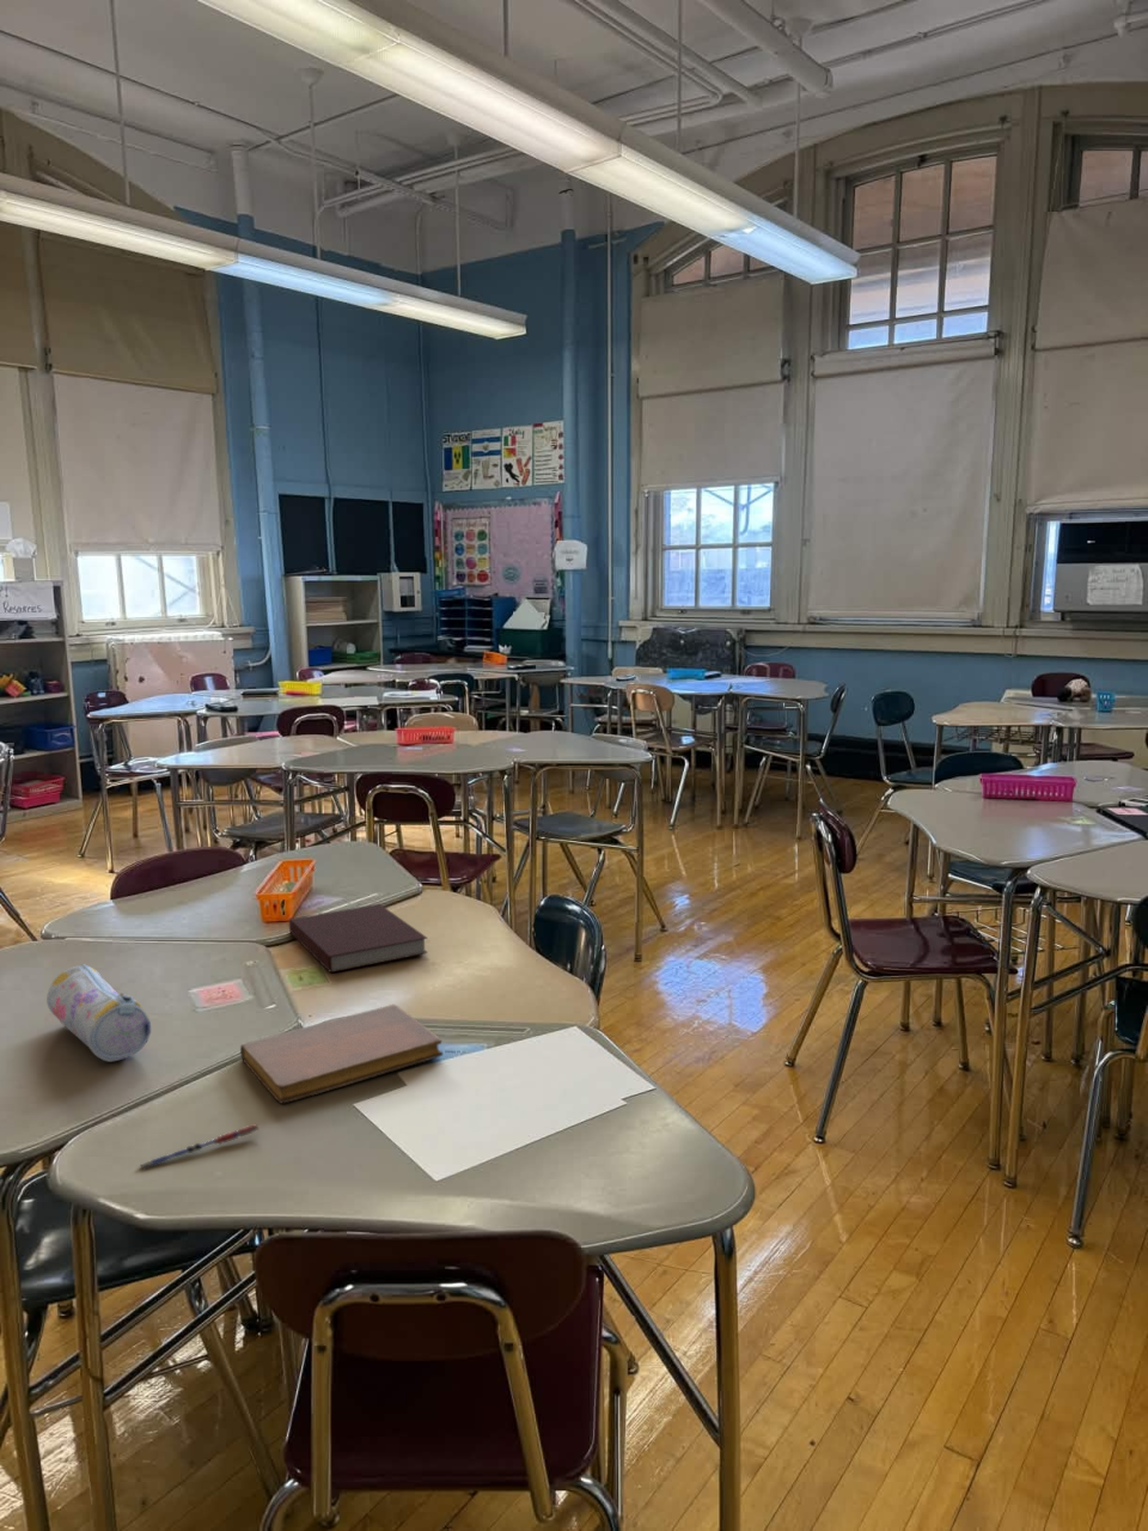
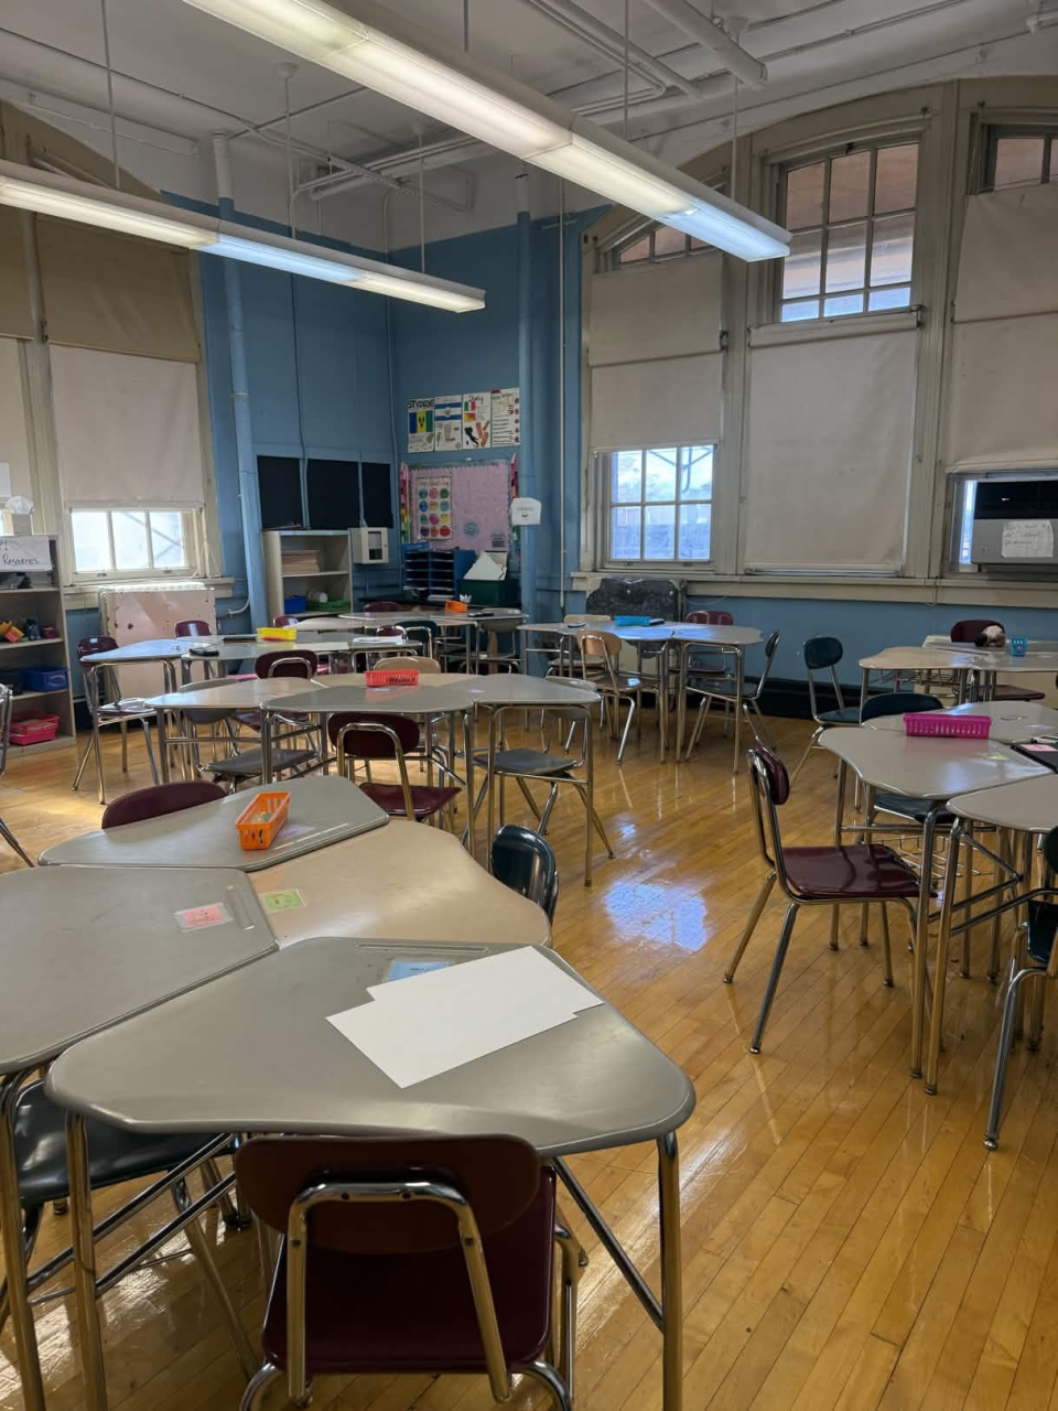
- pencil case (96, 1010)
- notebook (341, 1049)
- notebook (357, 935)
- pen (201, 1145)
